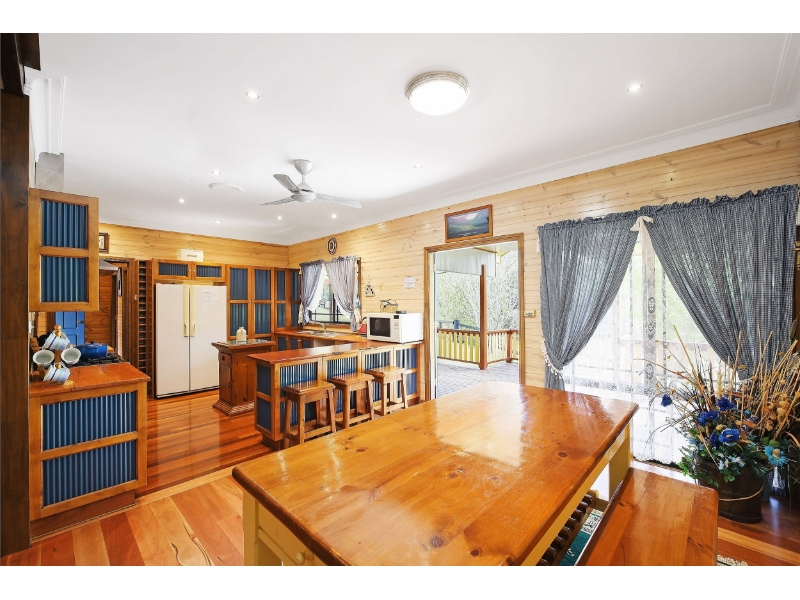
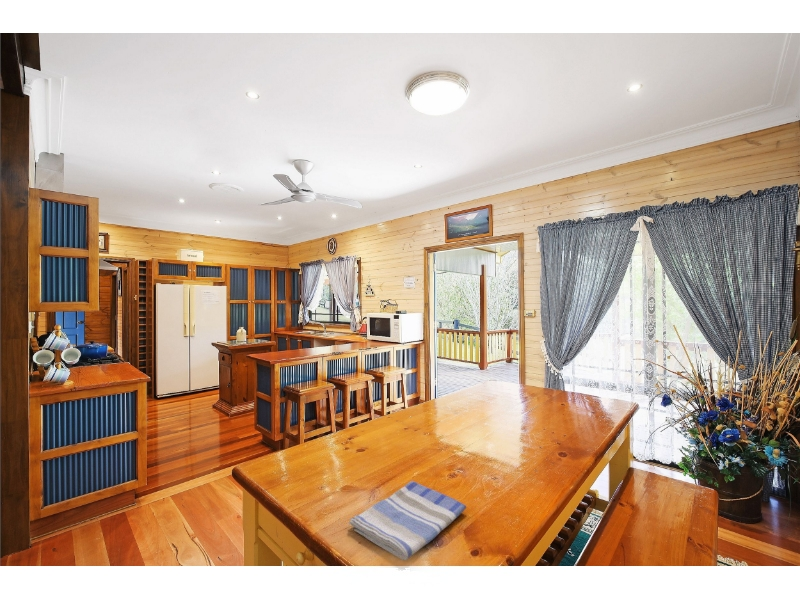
+ dish towel (409, 514)
